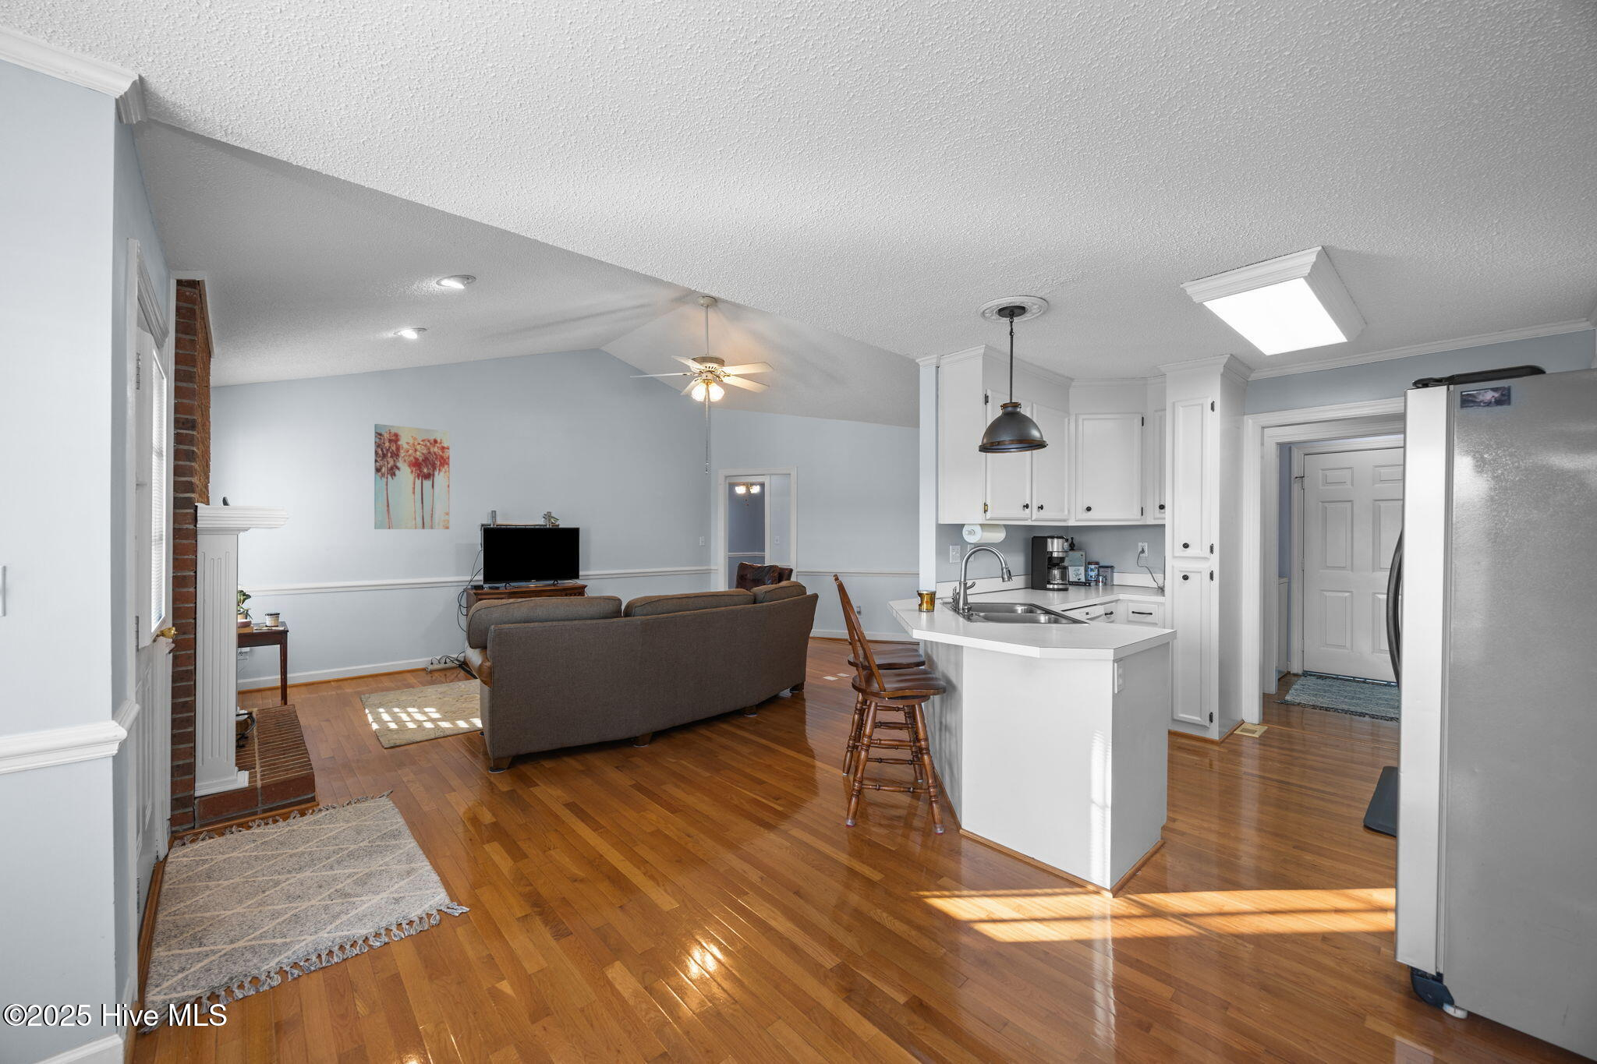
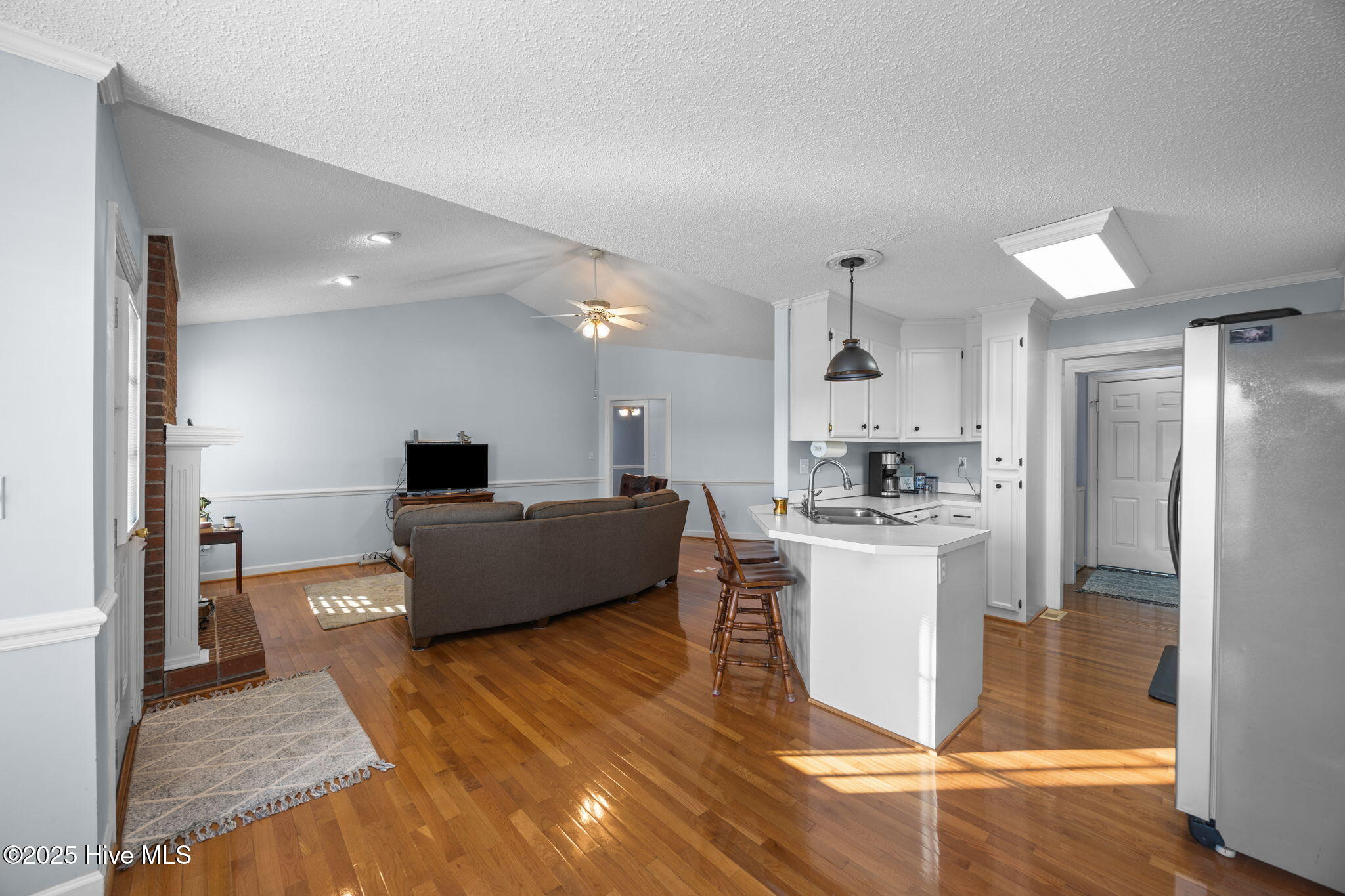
- wall art (413, 477)
